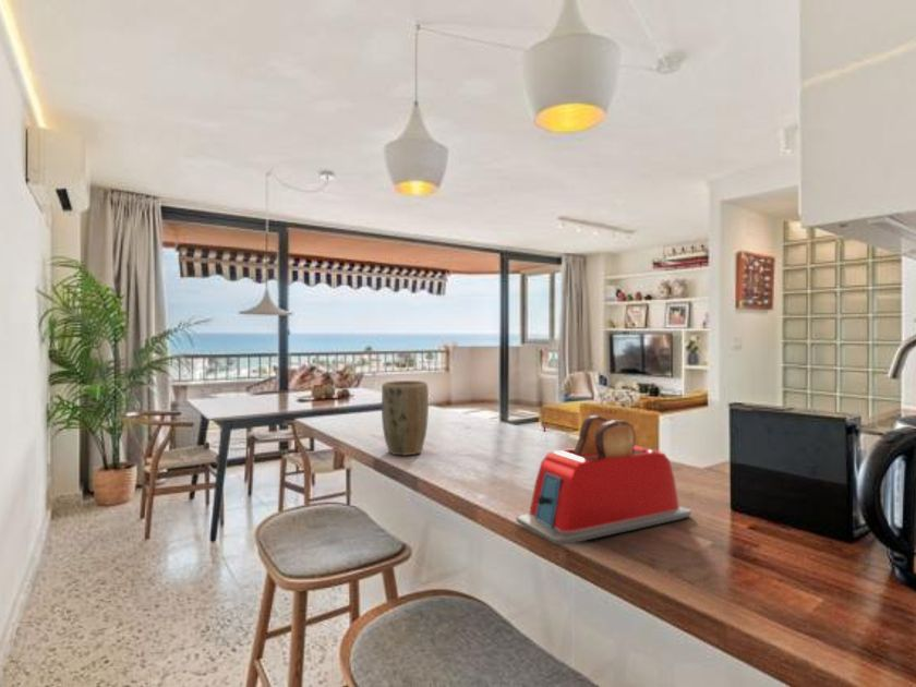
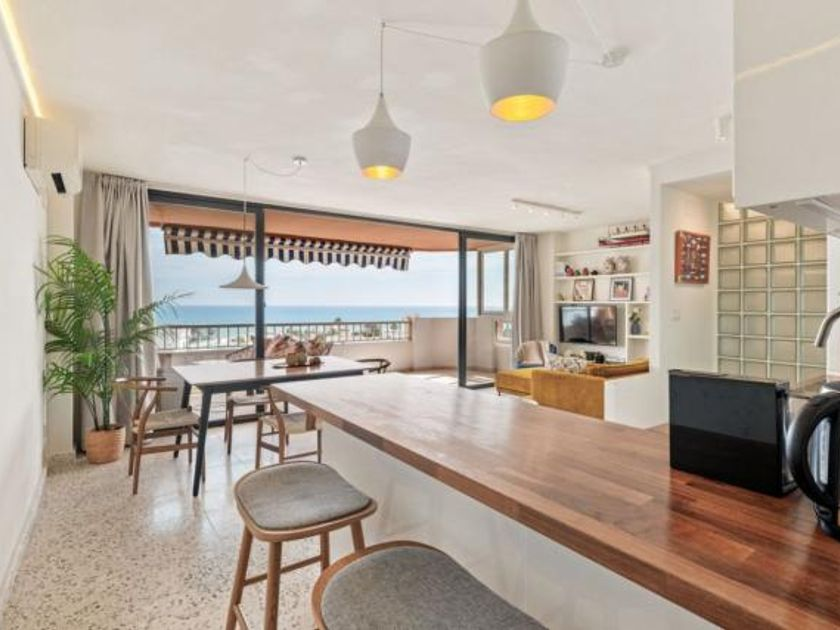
- plant pot (405, 417)
- toaster (605, 468)
